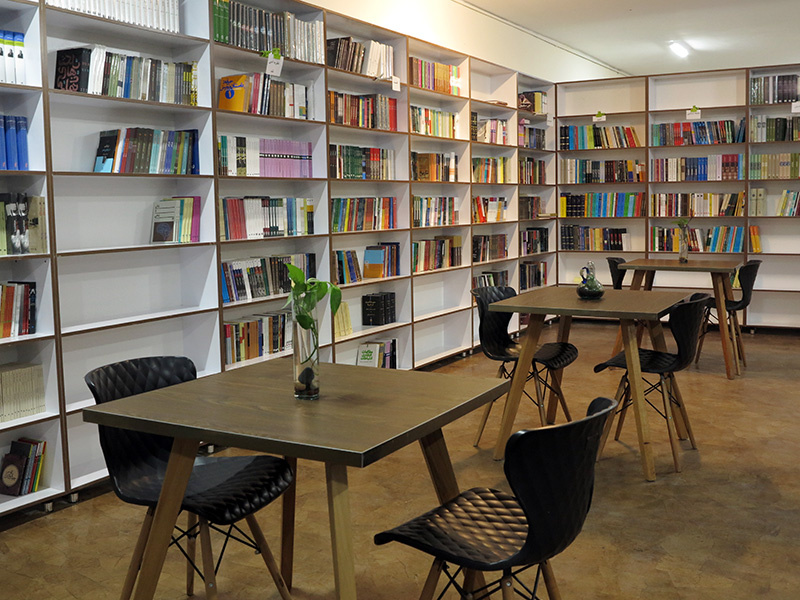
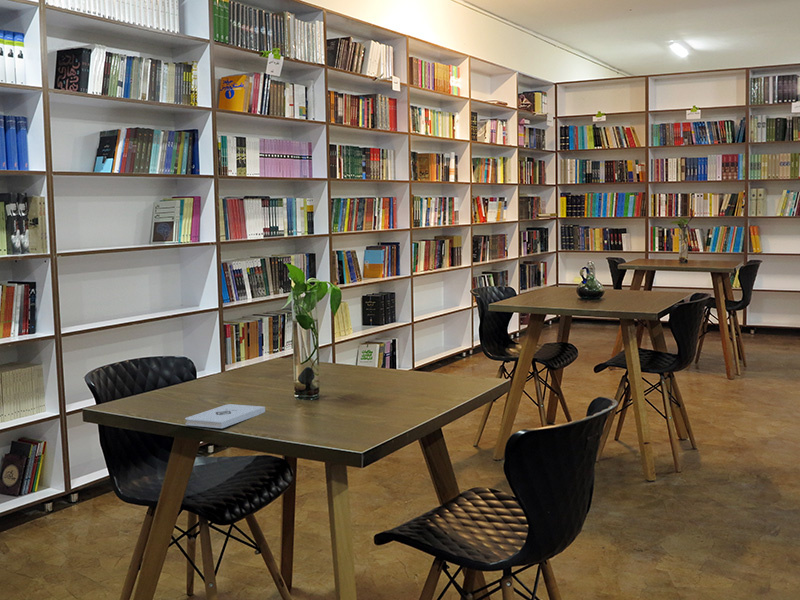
+ notepad (225, 415)
